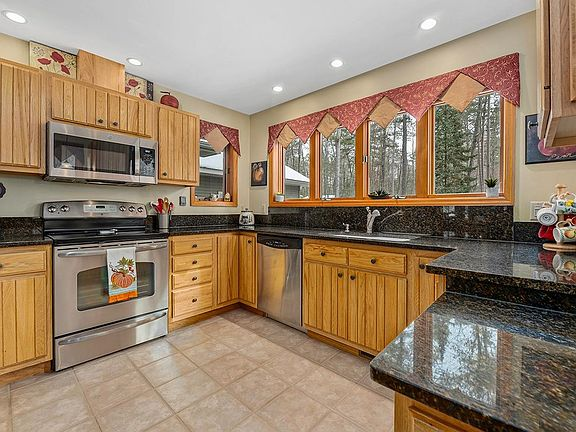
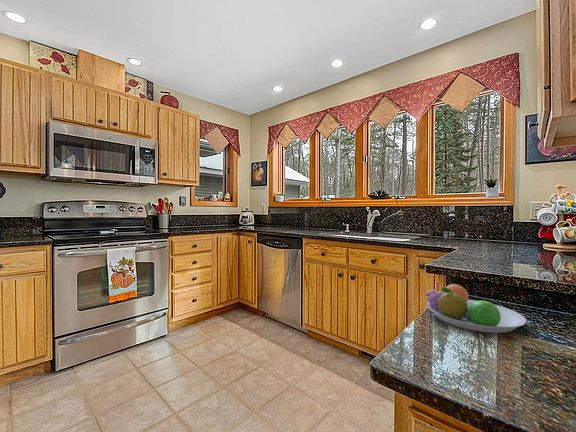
+ fruit bowl (471, 303)
